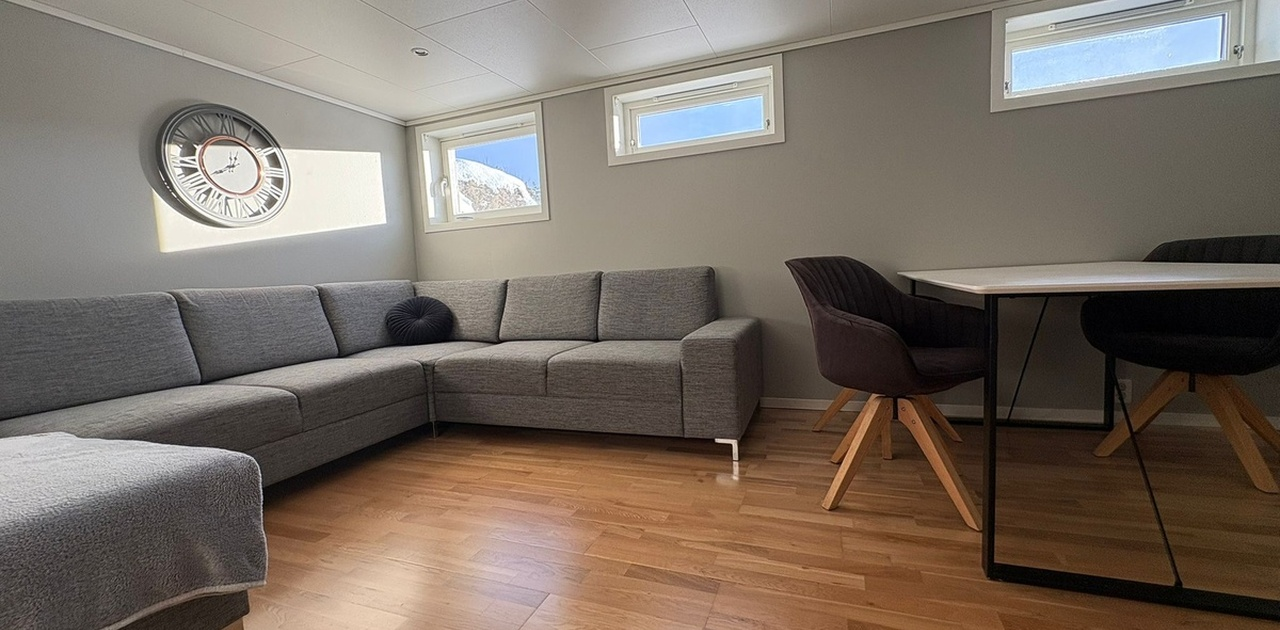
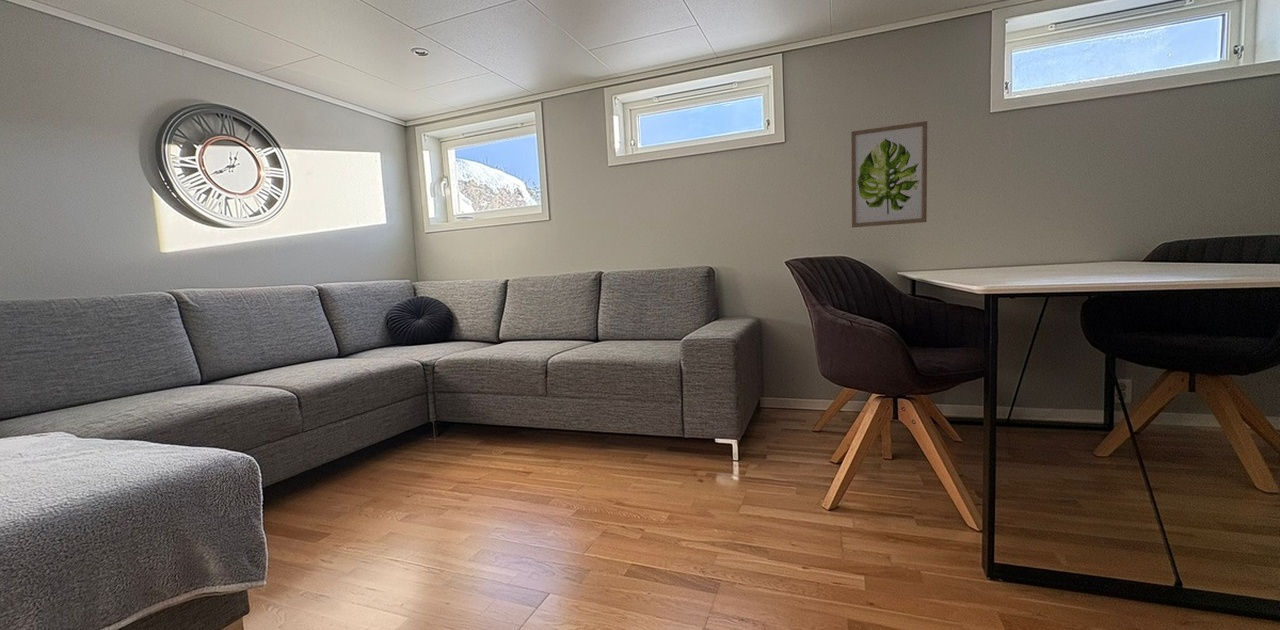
+ wall art (887, 176)
